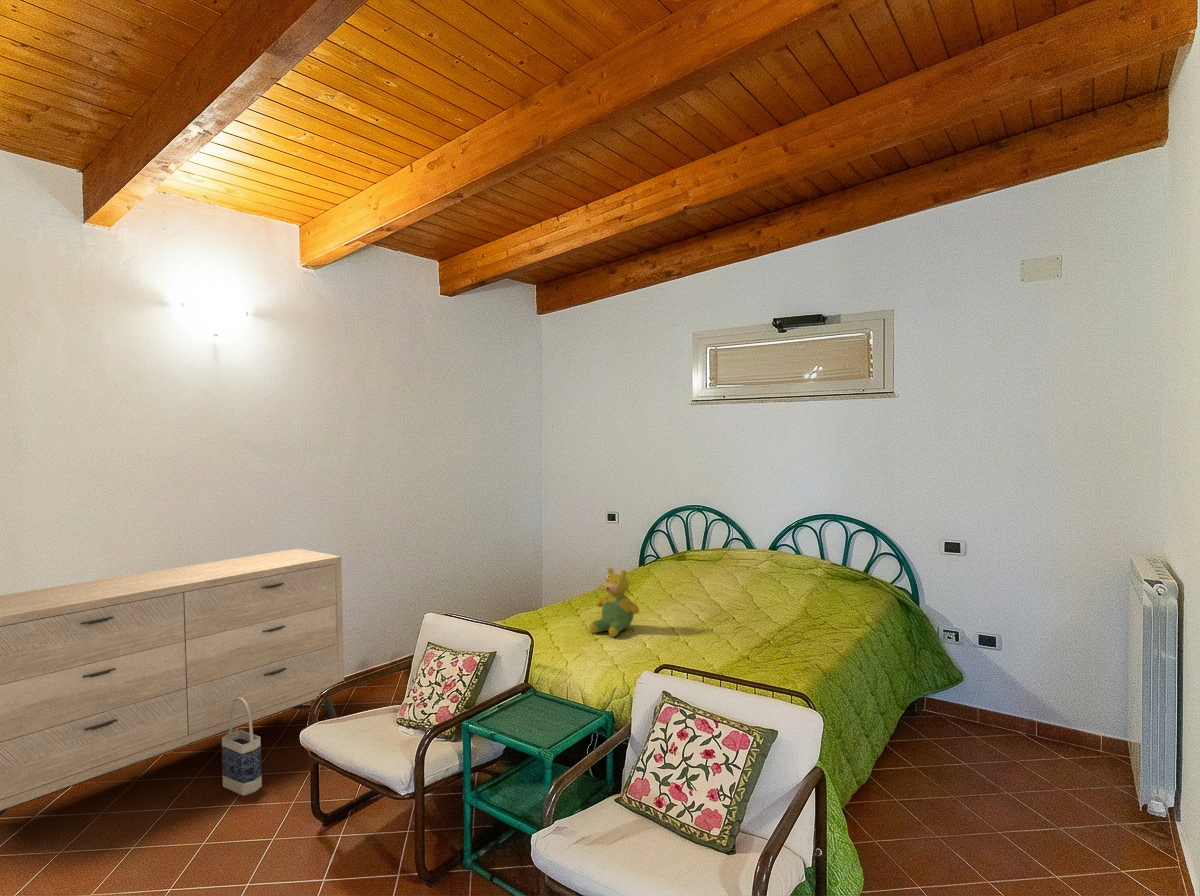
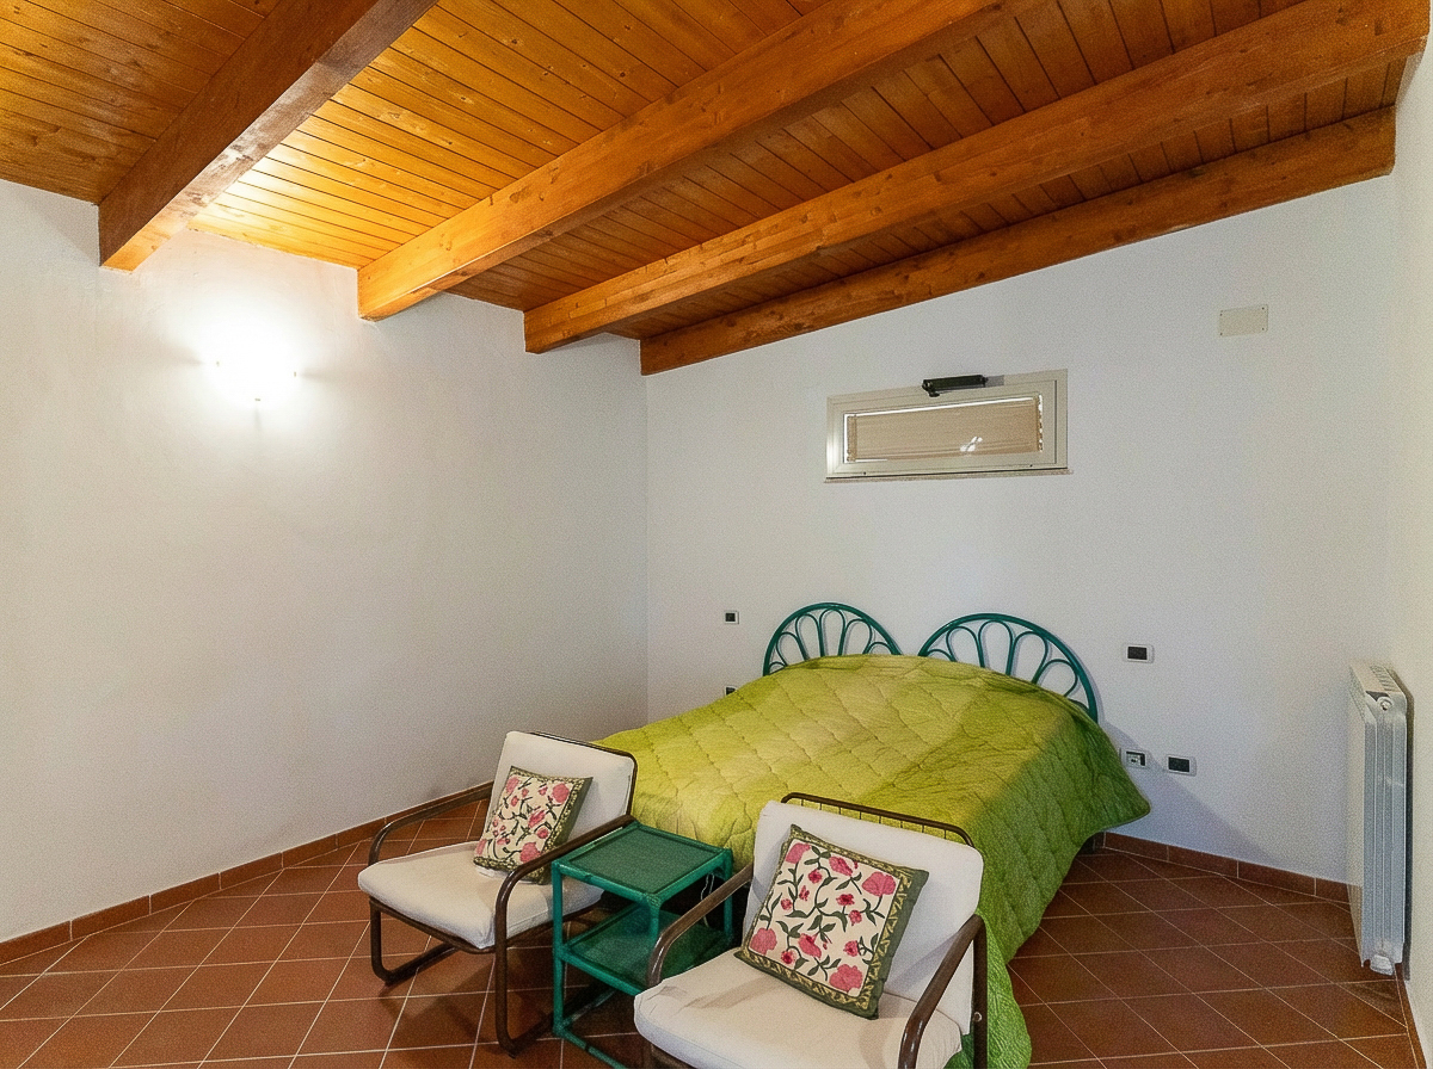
- teddy bear (612, 600)
- bag (241, 742)
- dresser (167, 676)
